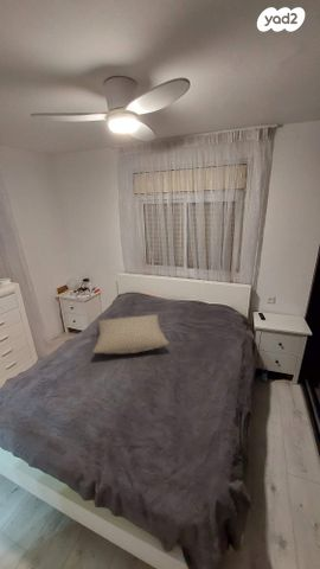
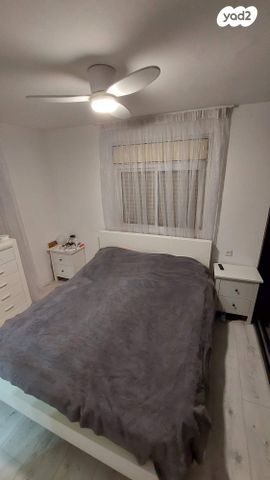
- pillow (129, 331)
